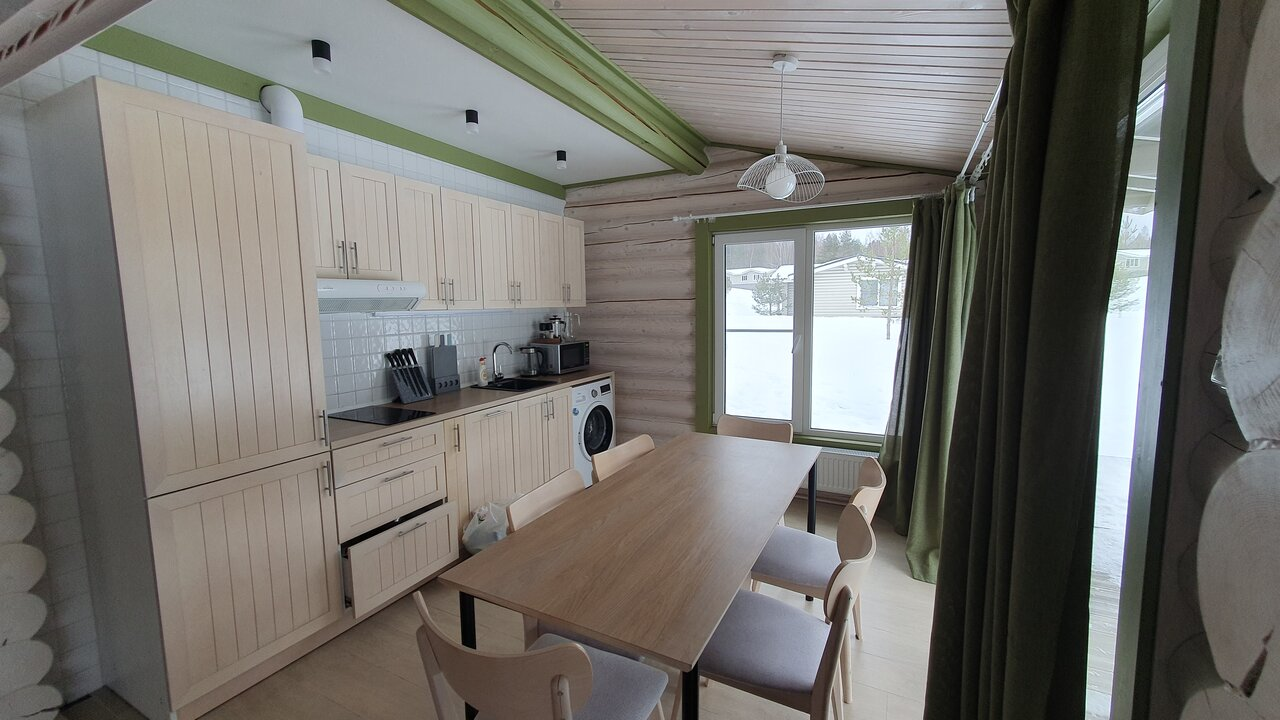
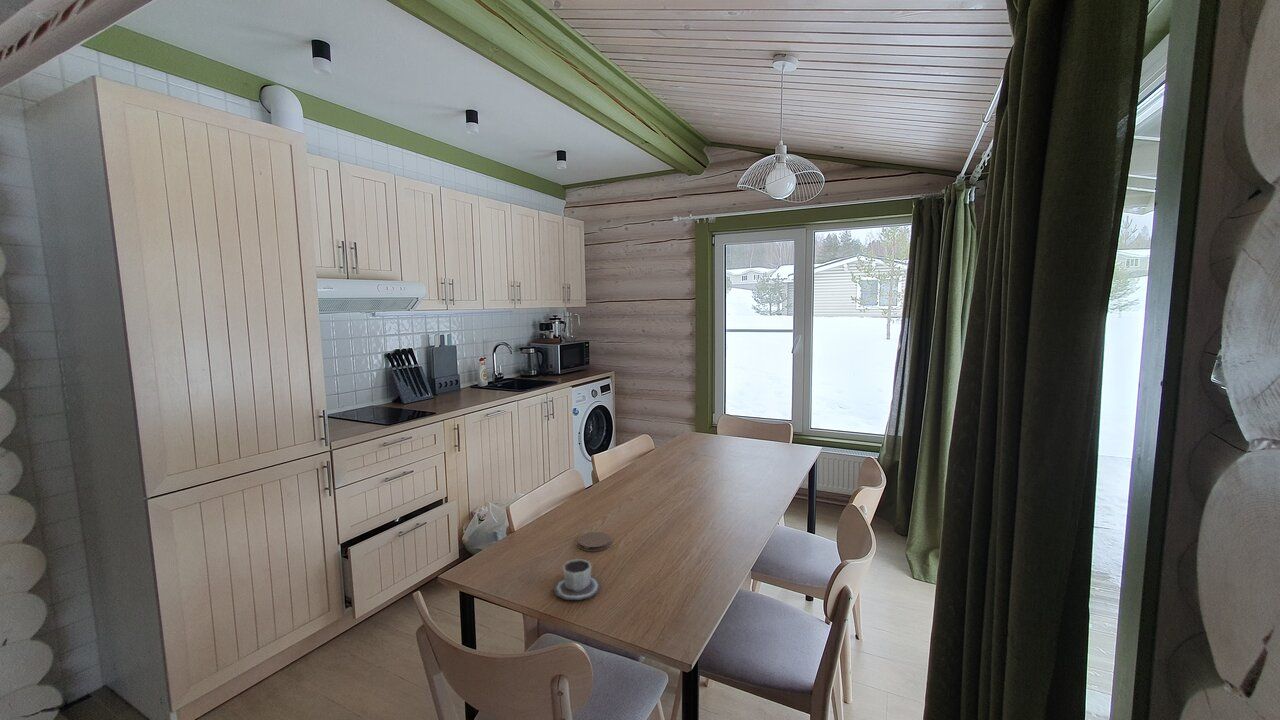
+ cup (577, 577)
+ coaster (594, 541)
